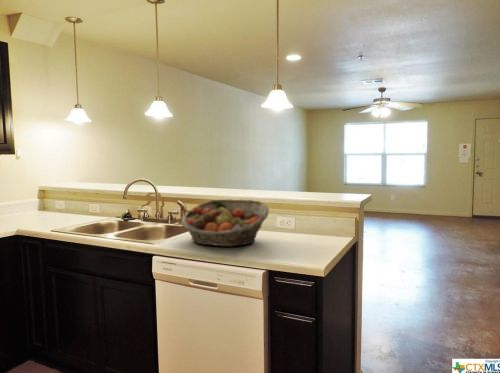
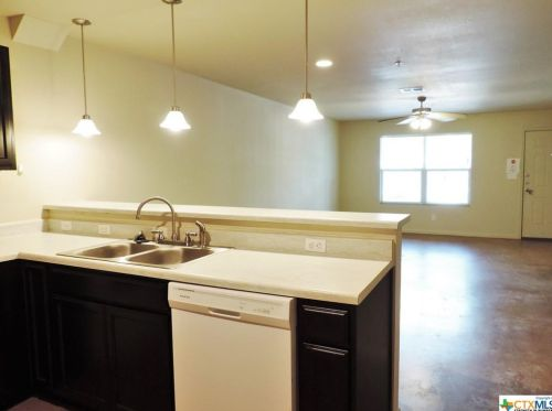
- fruit basket (225, 221)
